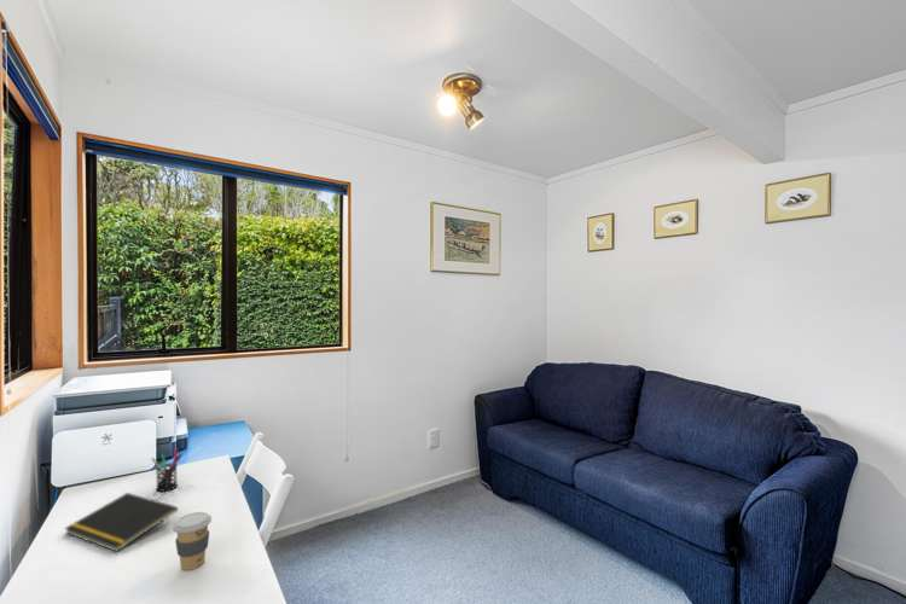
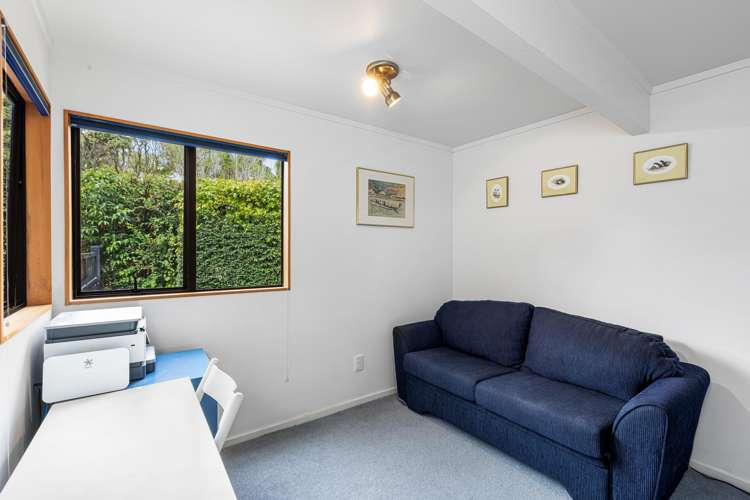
- coffee cup (192, 541)
- pen holder (167, 469)
- notepad (122, 518)
